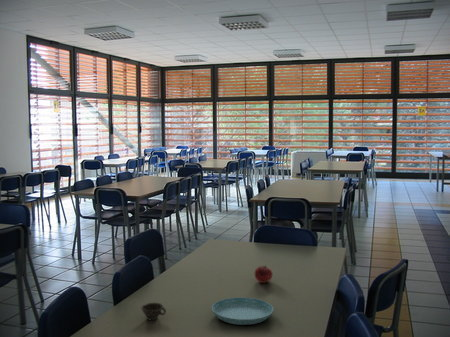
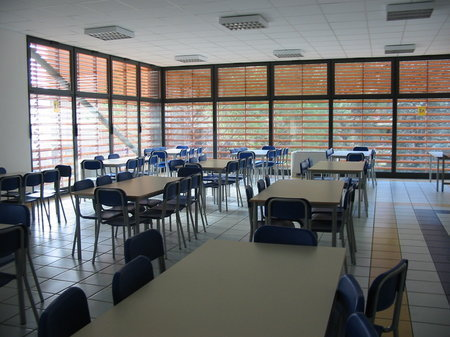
- cup (153, 312)
- fruit (263, 273)
- saucer (242, 311)
